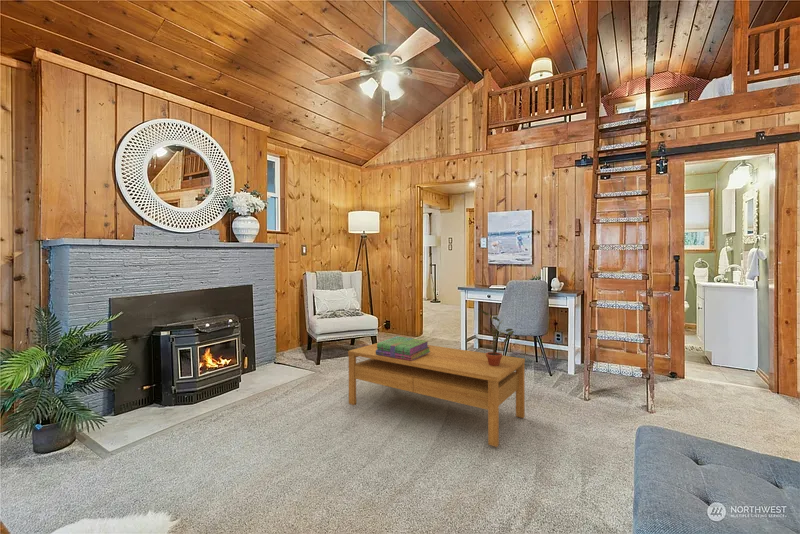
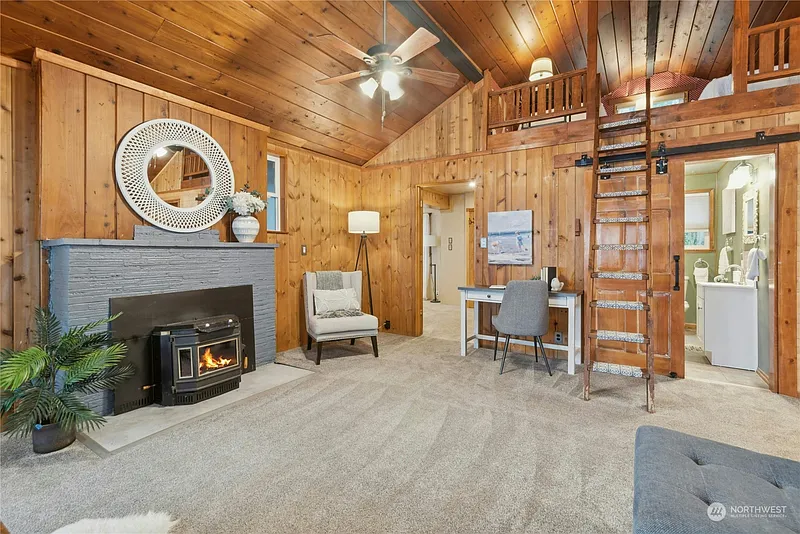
- stack of books (403, 348)
- potted plant (493, 337)
- coffee table (432, 382)
